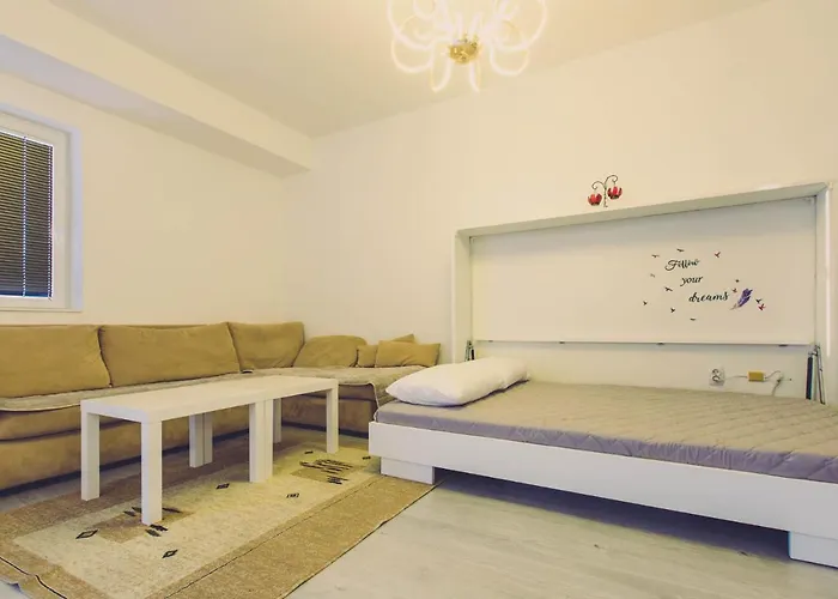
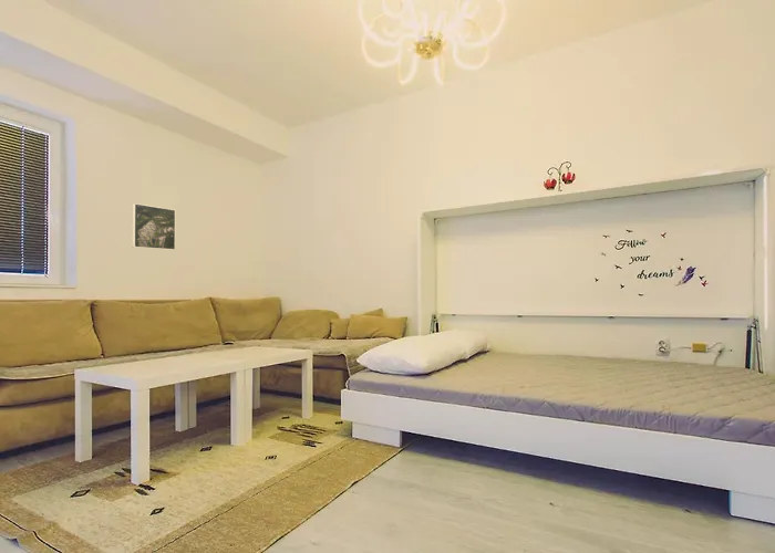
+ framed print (154, 227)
